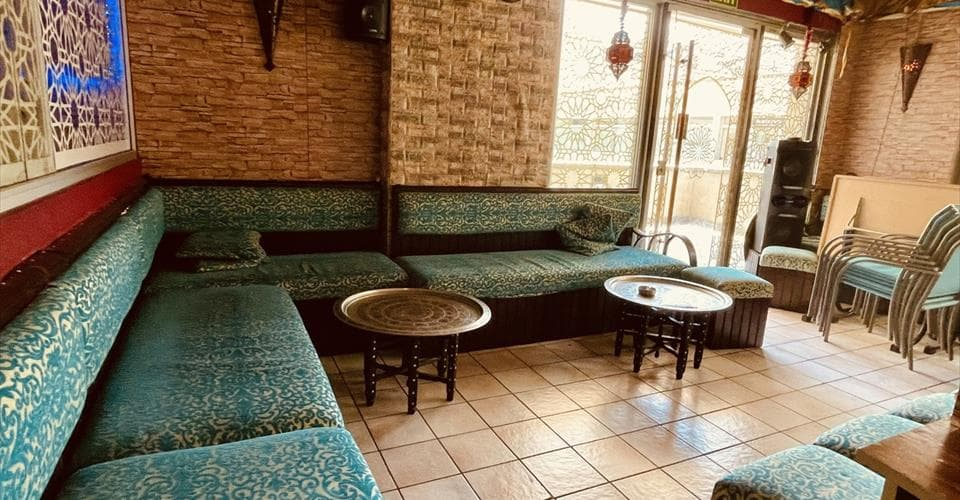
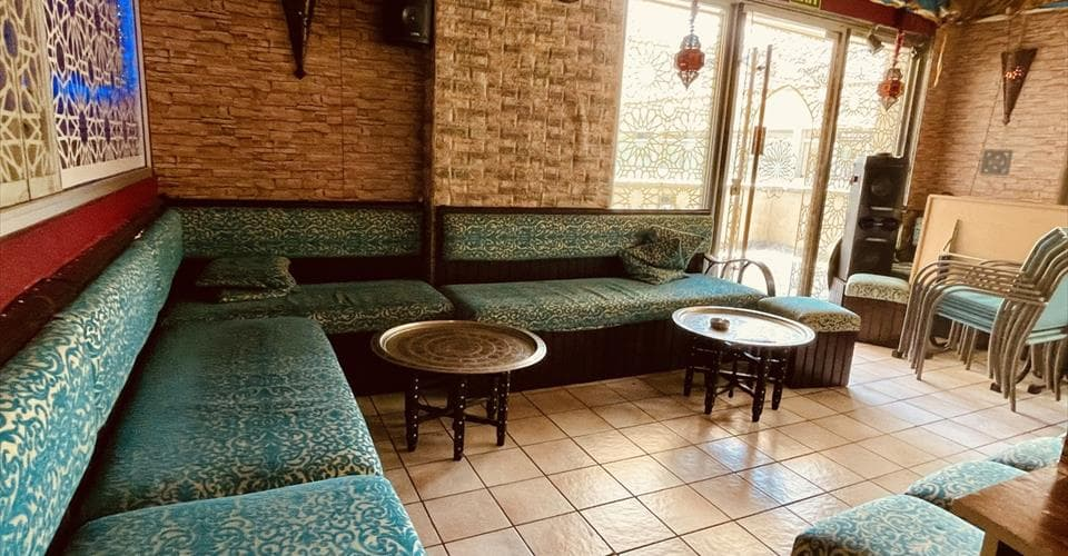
+ wall ornament (996, 162)
